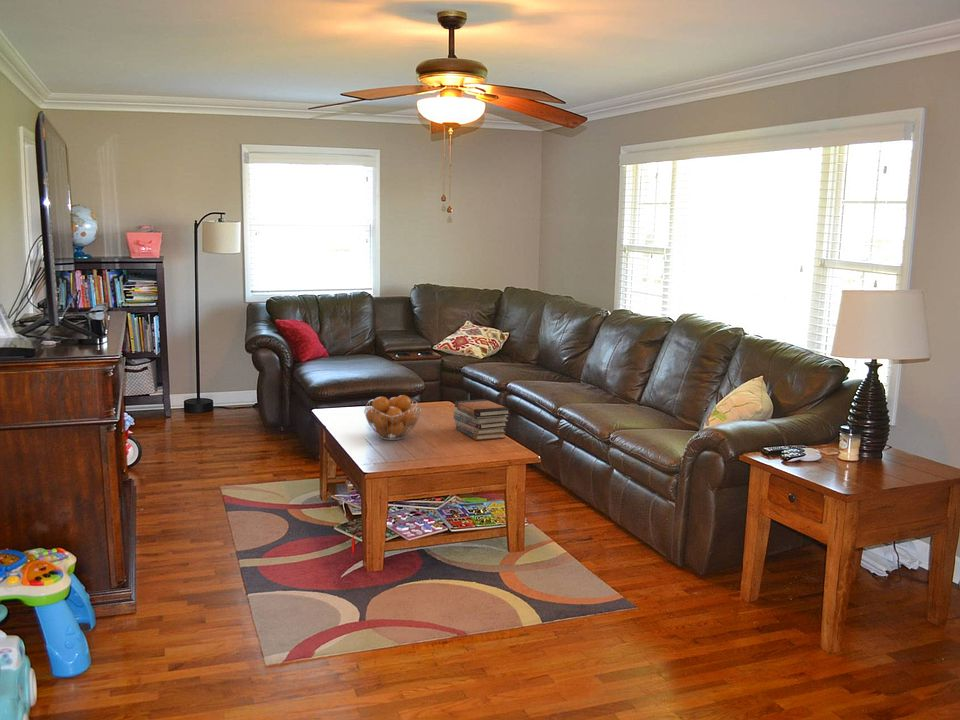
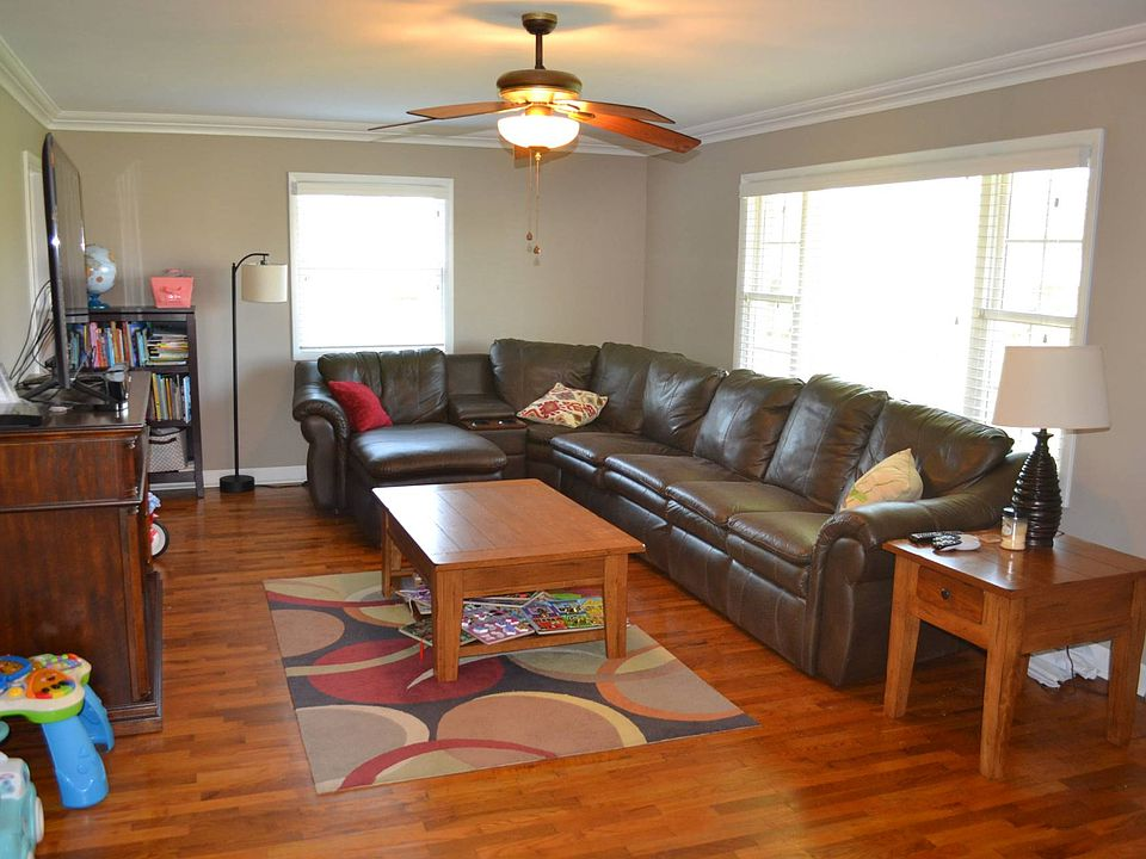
- fruit basket (392, 416)
- book stack (480, 419)
